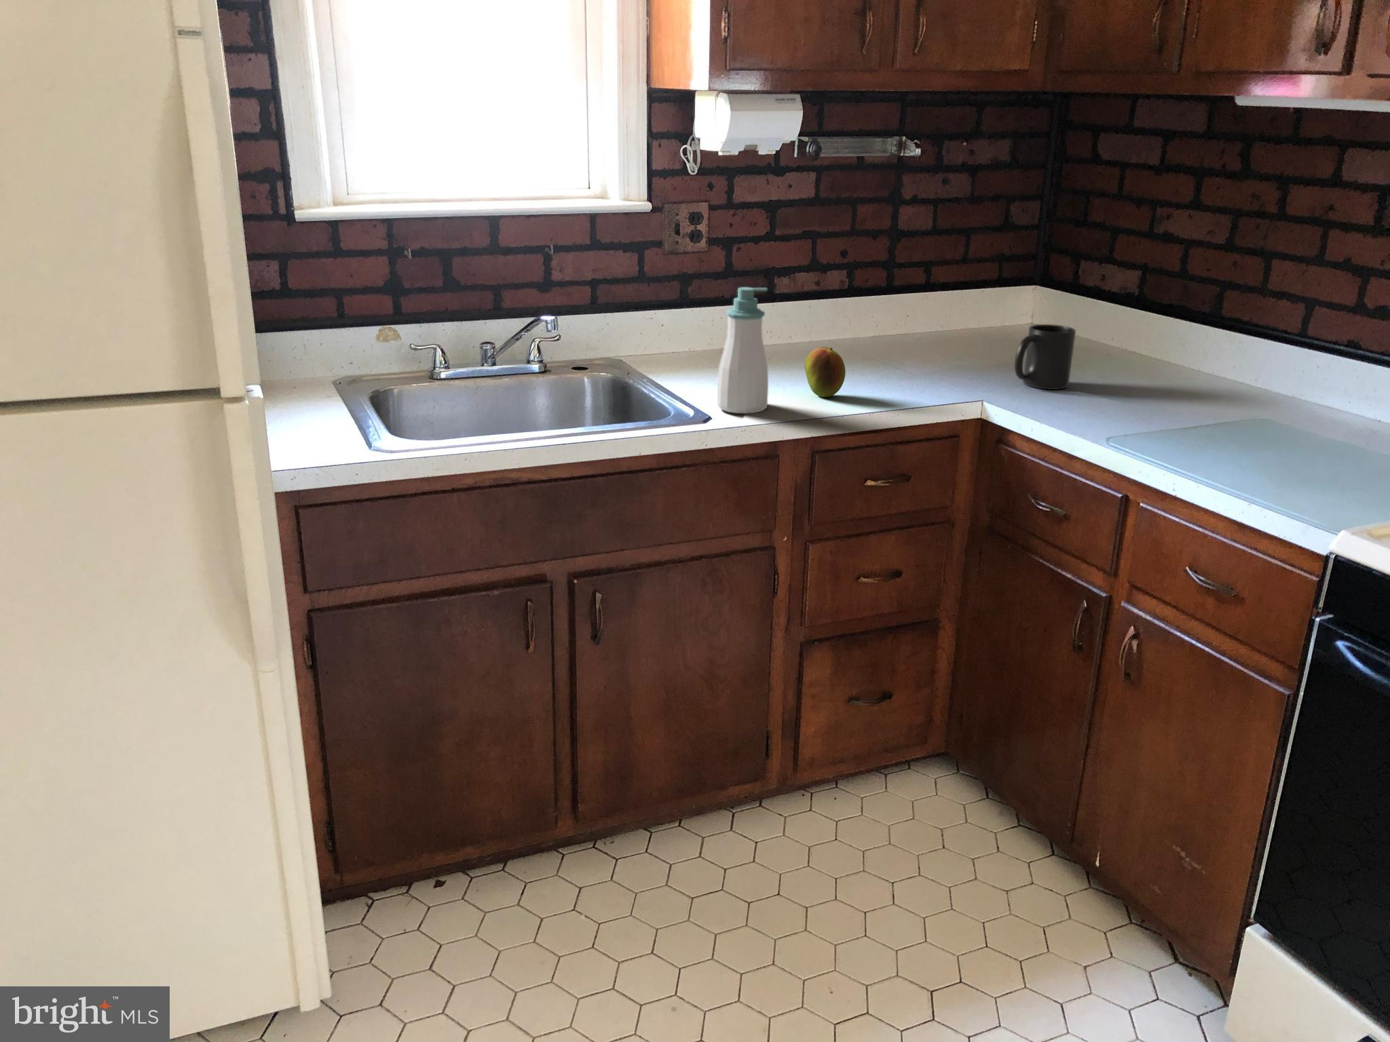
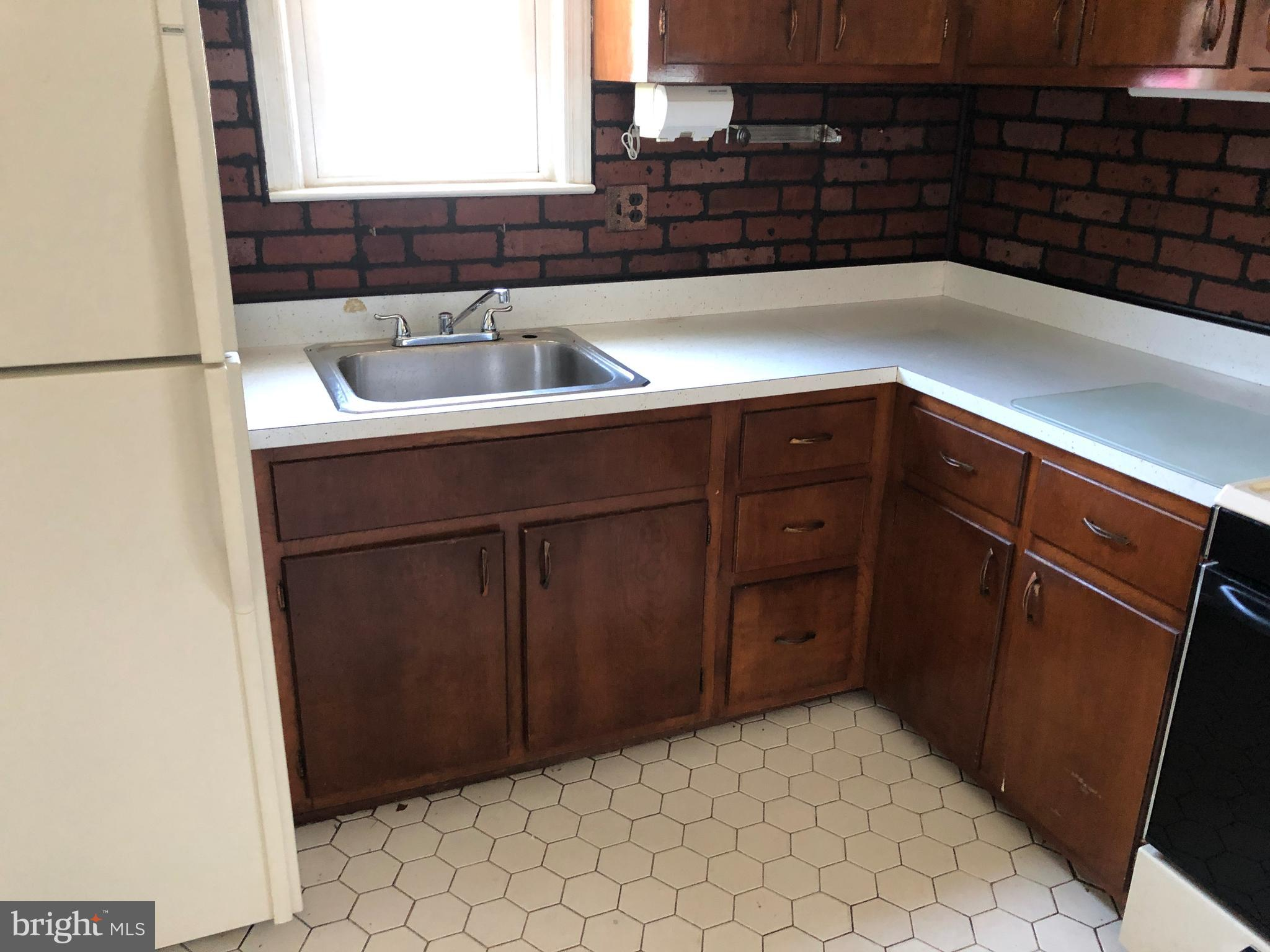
- mug (1042, 358)
- soap bottle (744, 349)
- fruit (824, 372)
